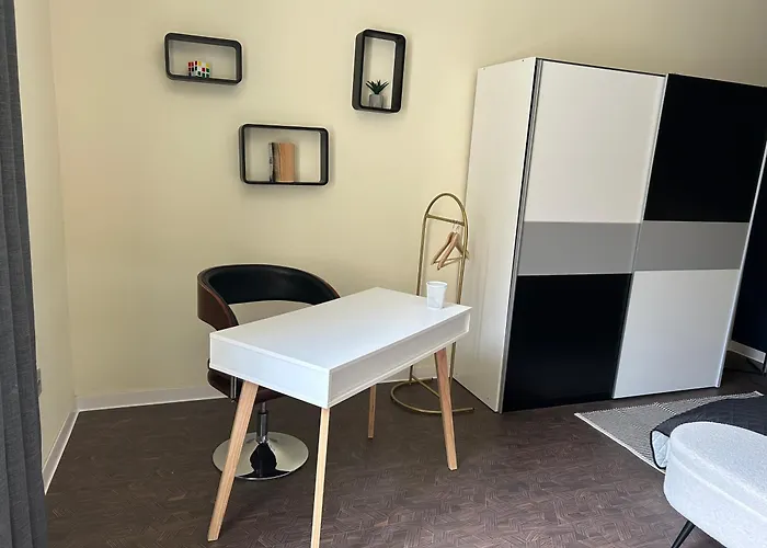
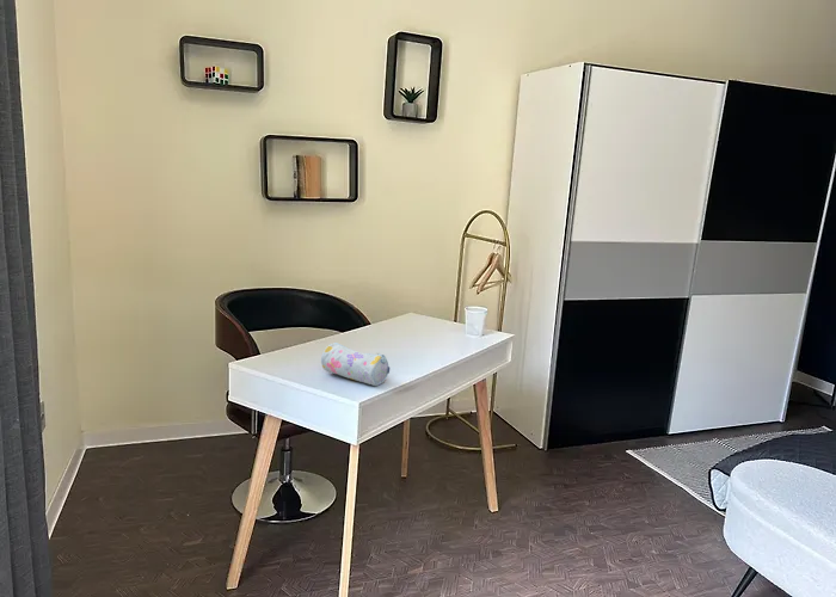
+ pencil case (355, 363)
